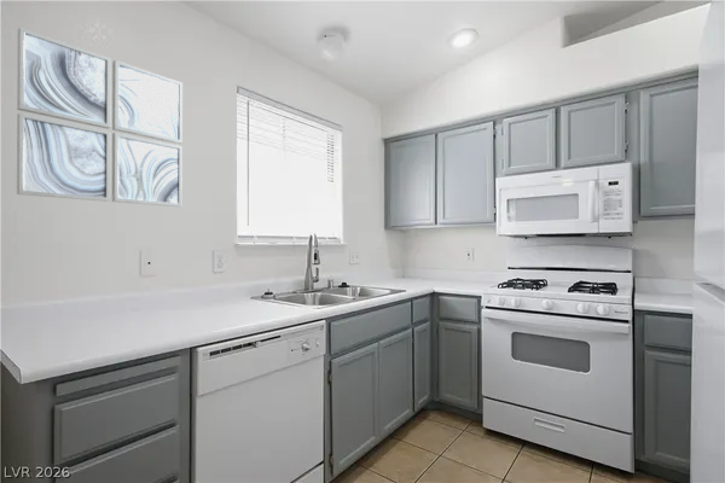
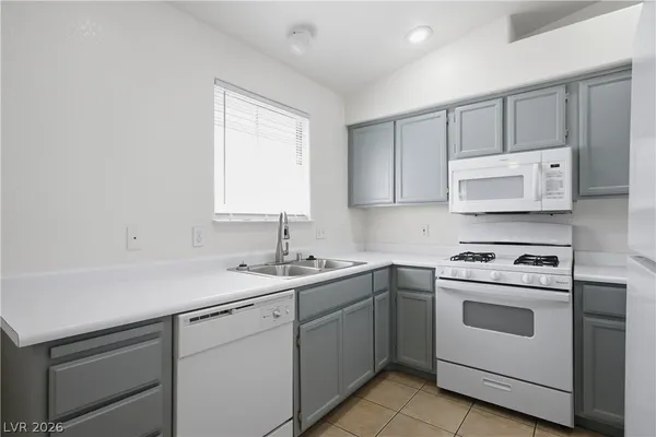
- wall art (112, 129)
